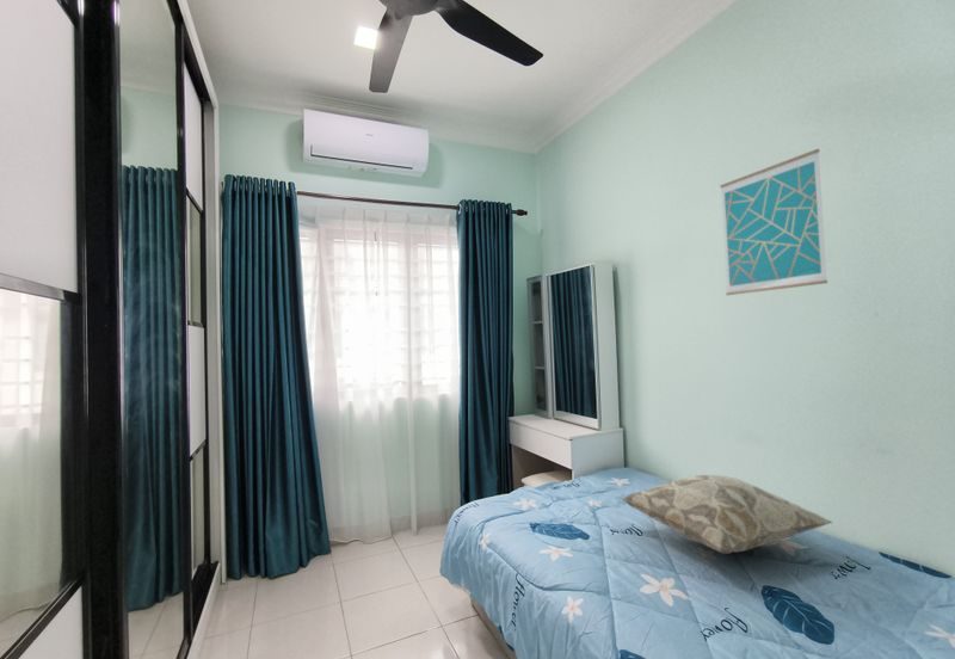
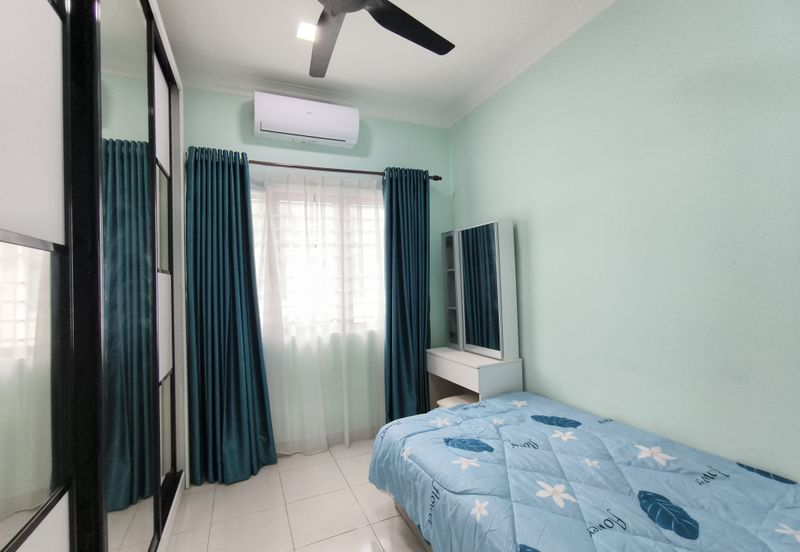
- wall art (768, 229)
- decorative pillow (717, 509)
